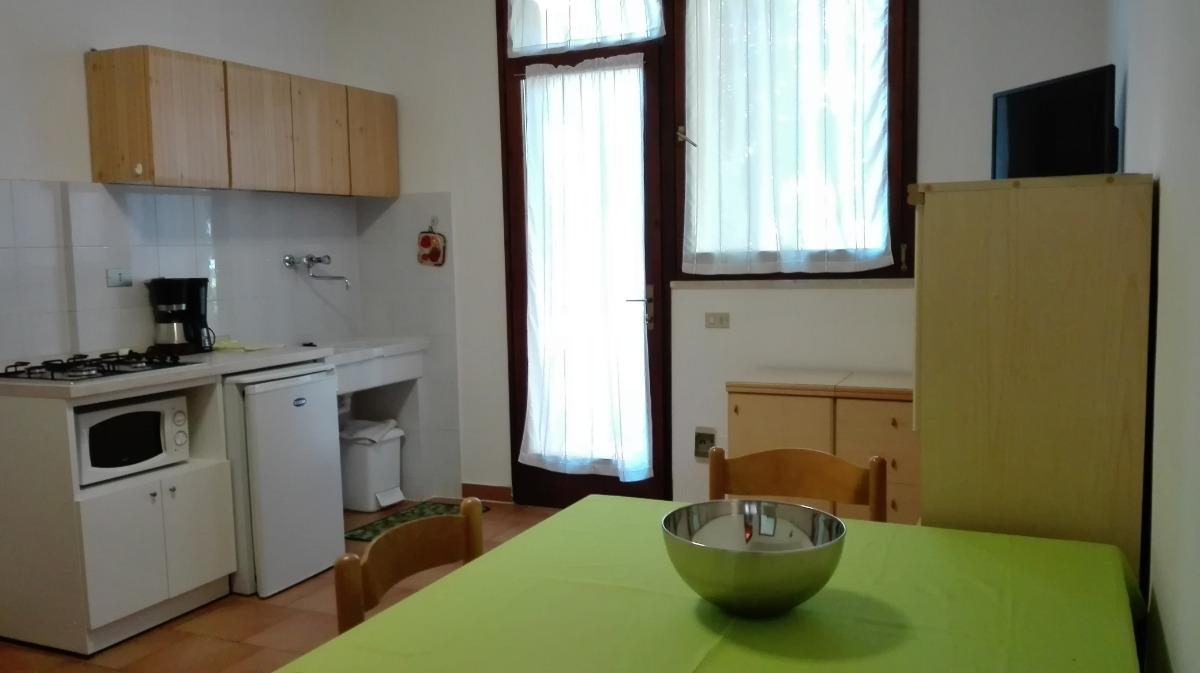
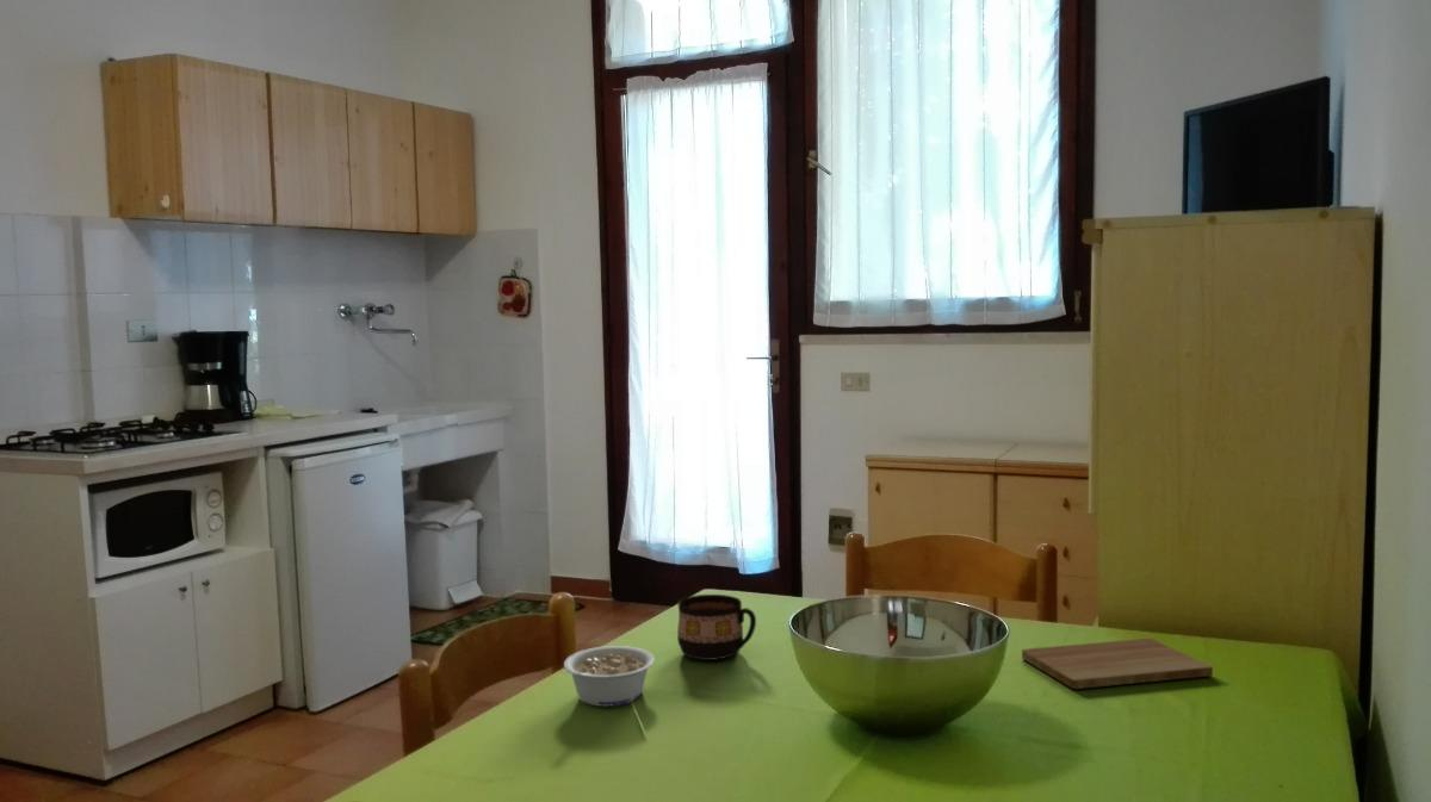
+ cup (712, 628)
+ legume (609, 674)
+ cutting board (1114, 661)
